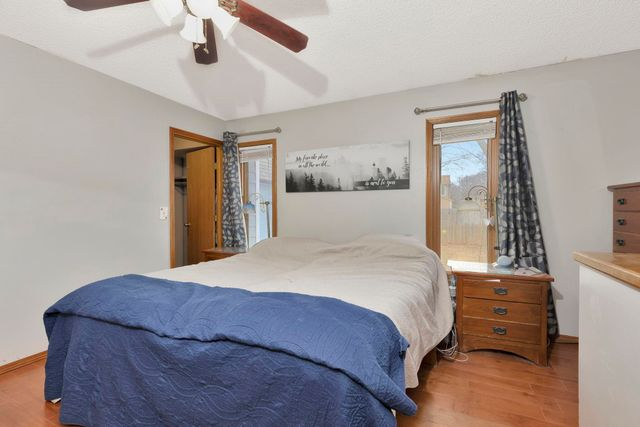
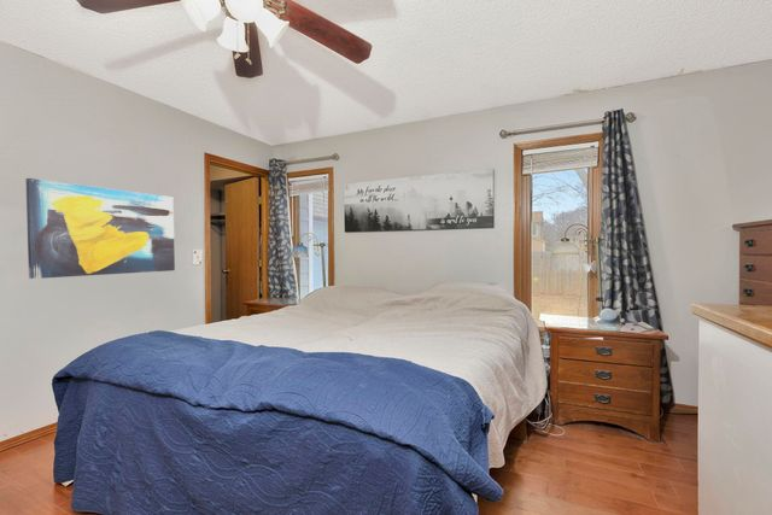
+ wall art (111, 232)
